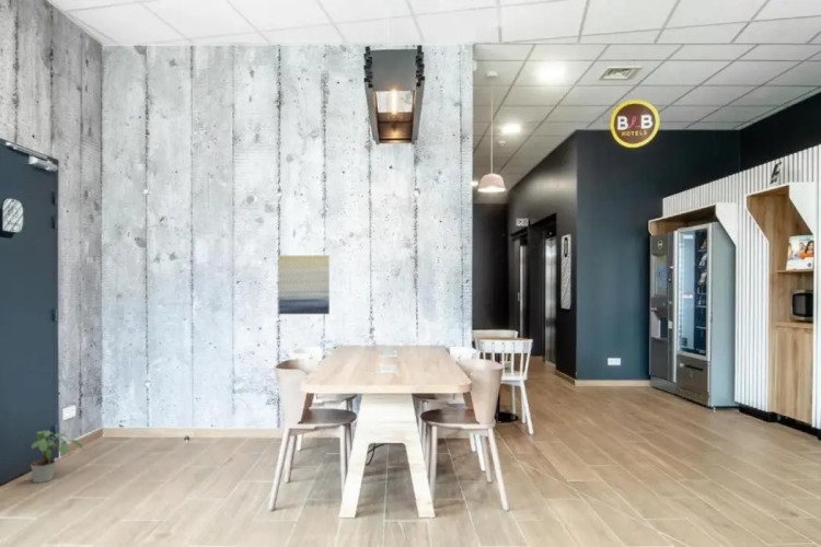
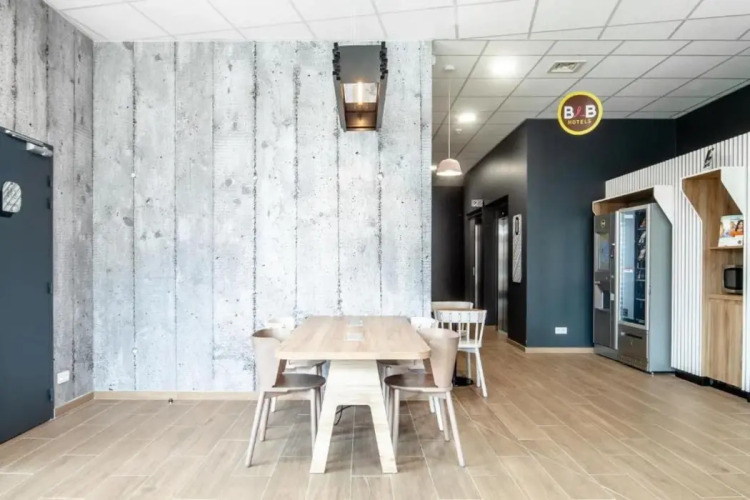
- potted plant (50, 454)
- wall art (303, 284)
